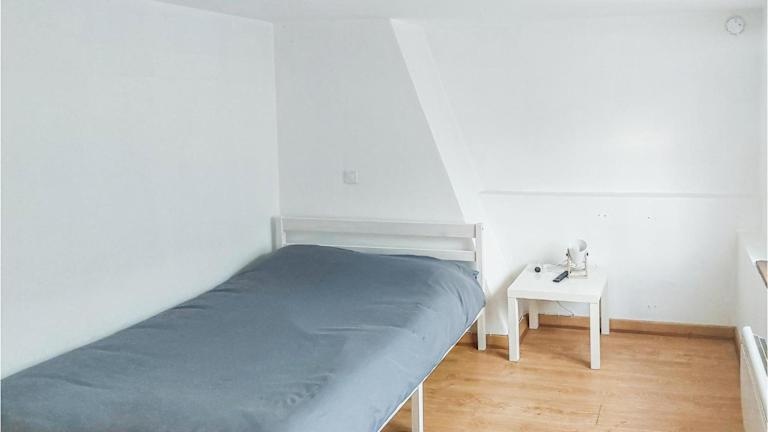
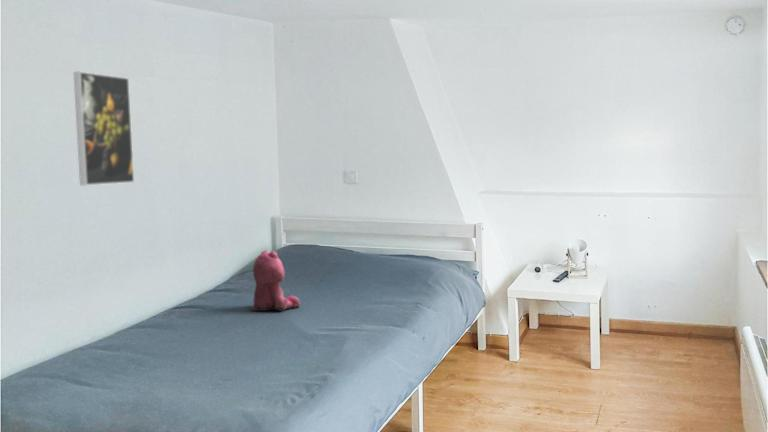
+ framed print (105, 129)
+ teddy bear (272, 278)
